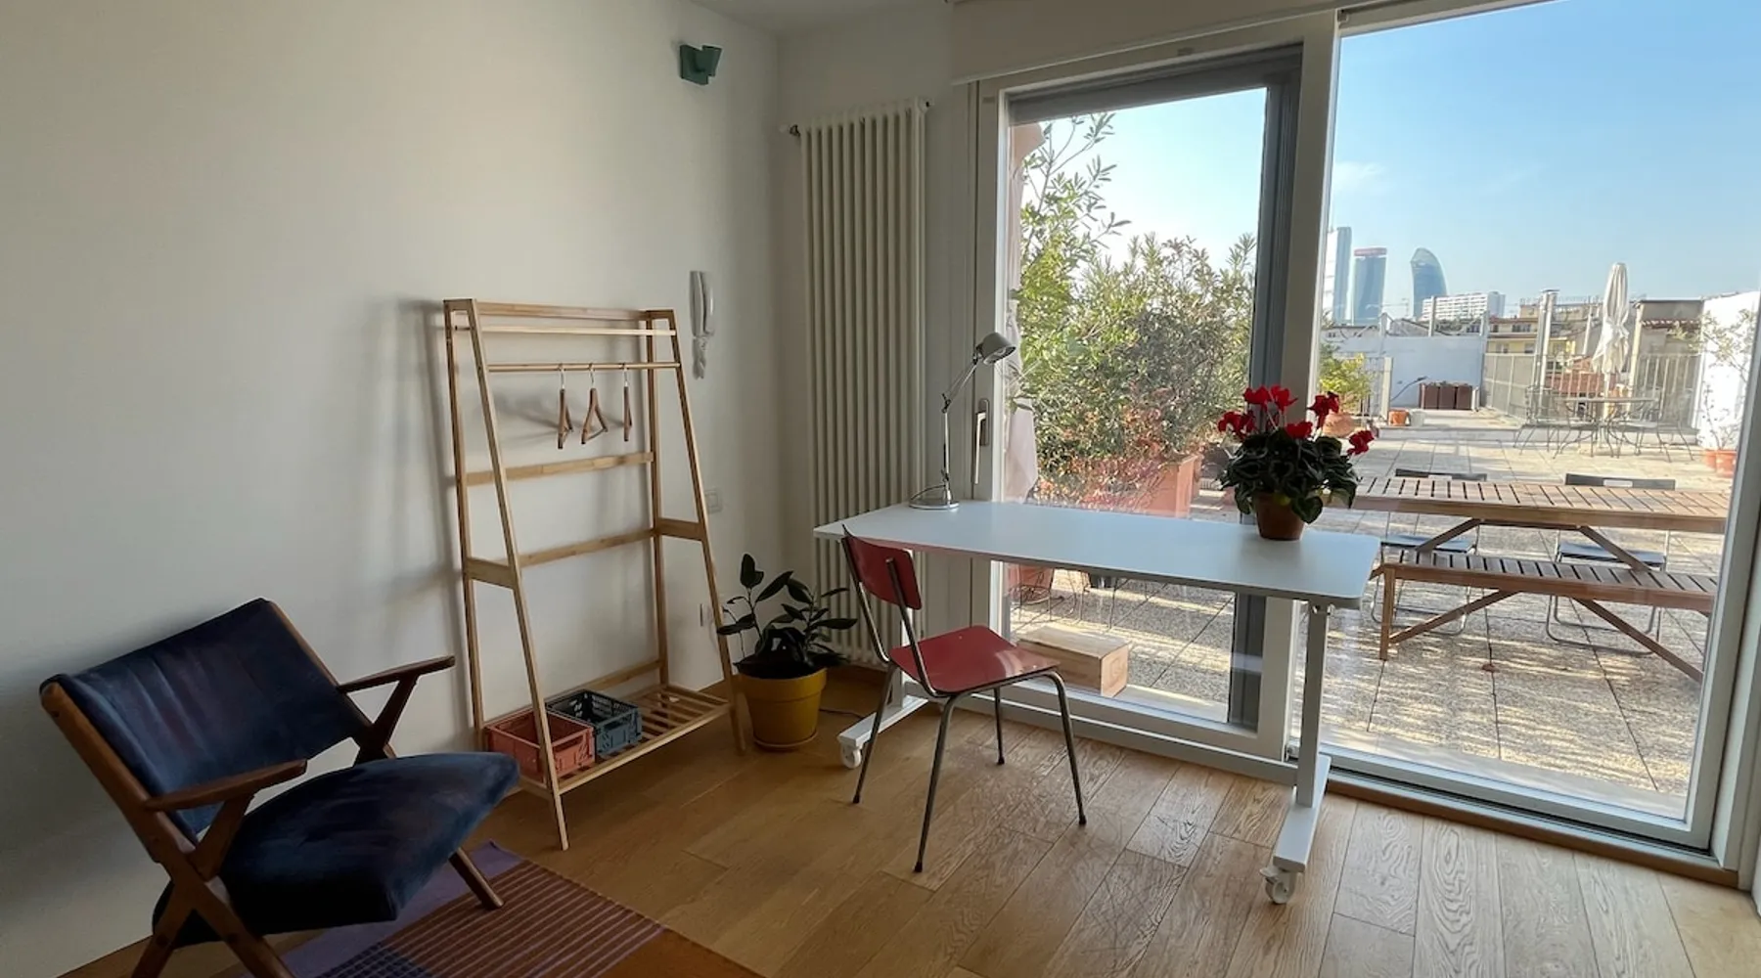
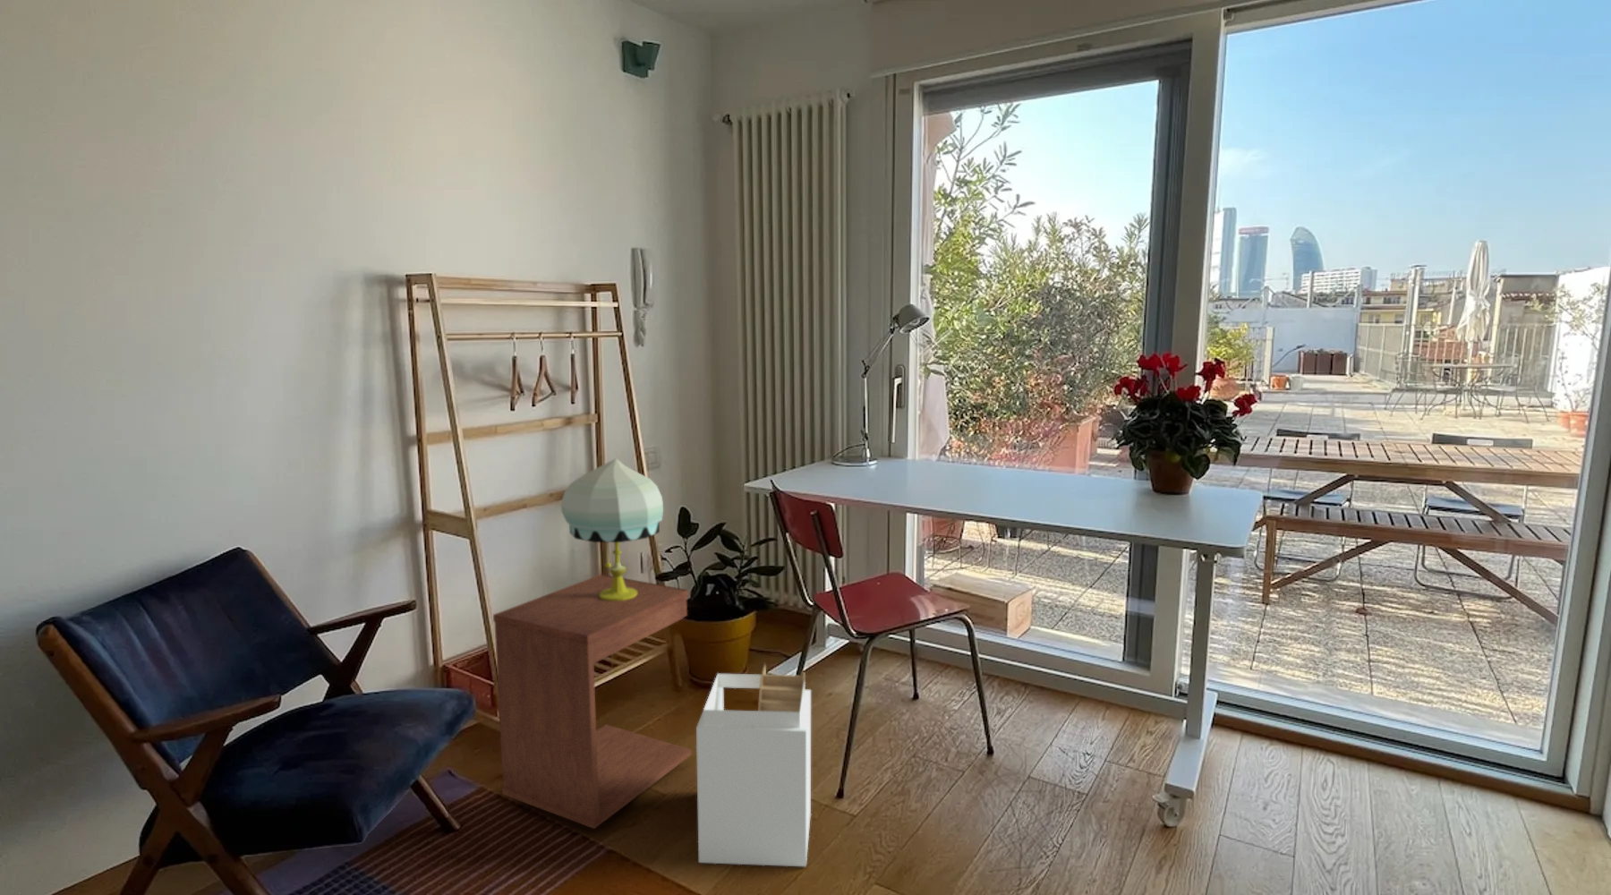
+ side table (594, 693)
+ table lamp (615, 526)
+ staircase (758, 755)
